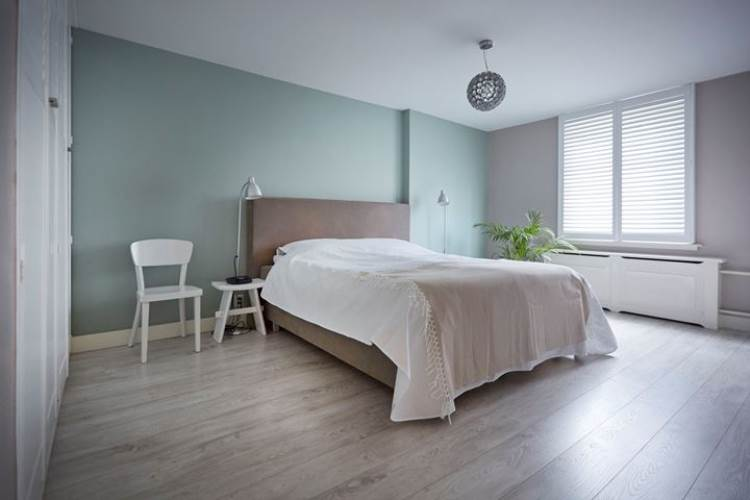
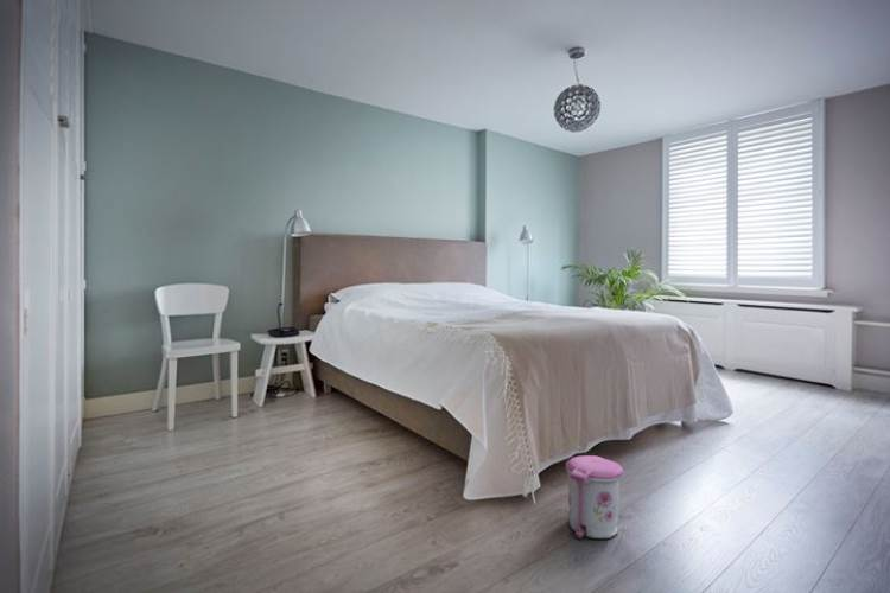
+ trash can (592, 493)
